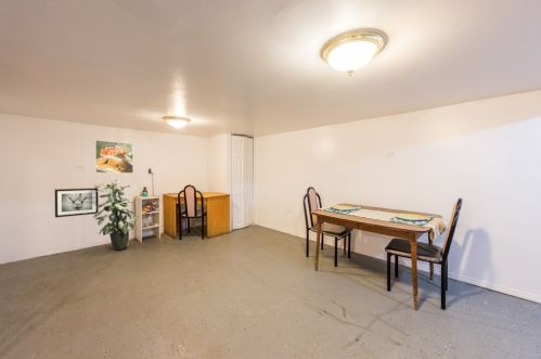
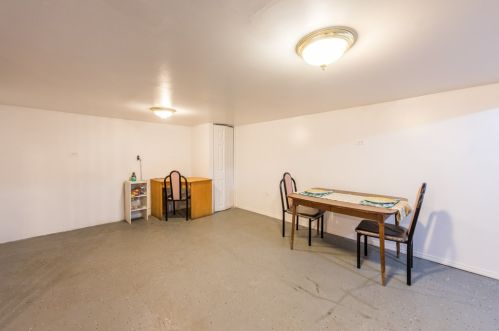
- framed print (115, 157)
- indoor plant (116, 215)
- wall art (77, 202)
